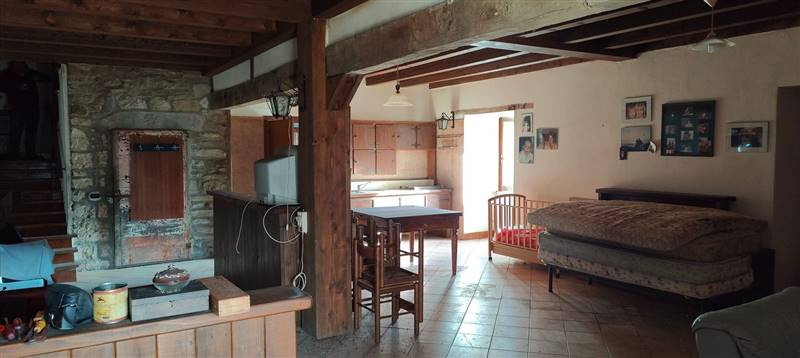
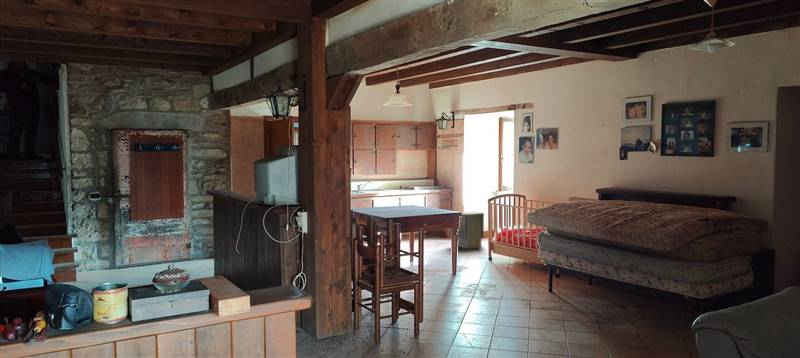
+ air purifier (470, 229)
